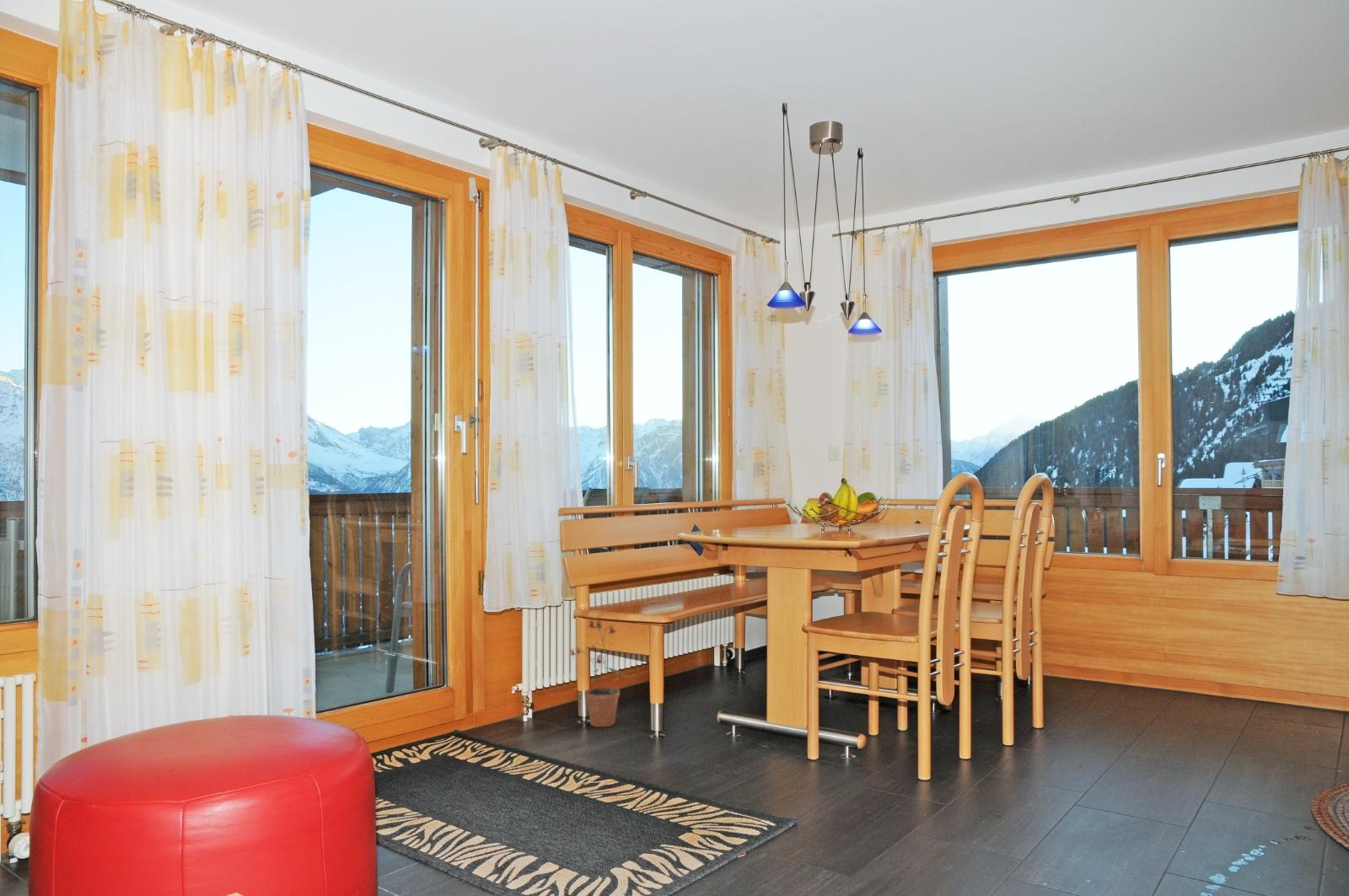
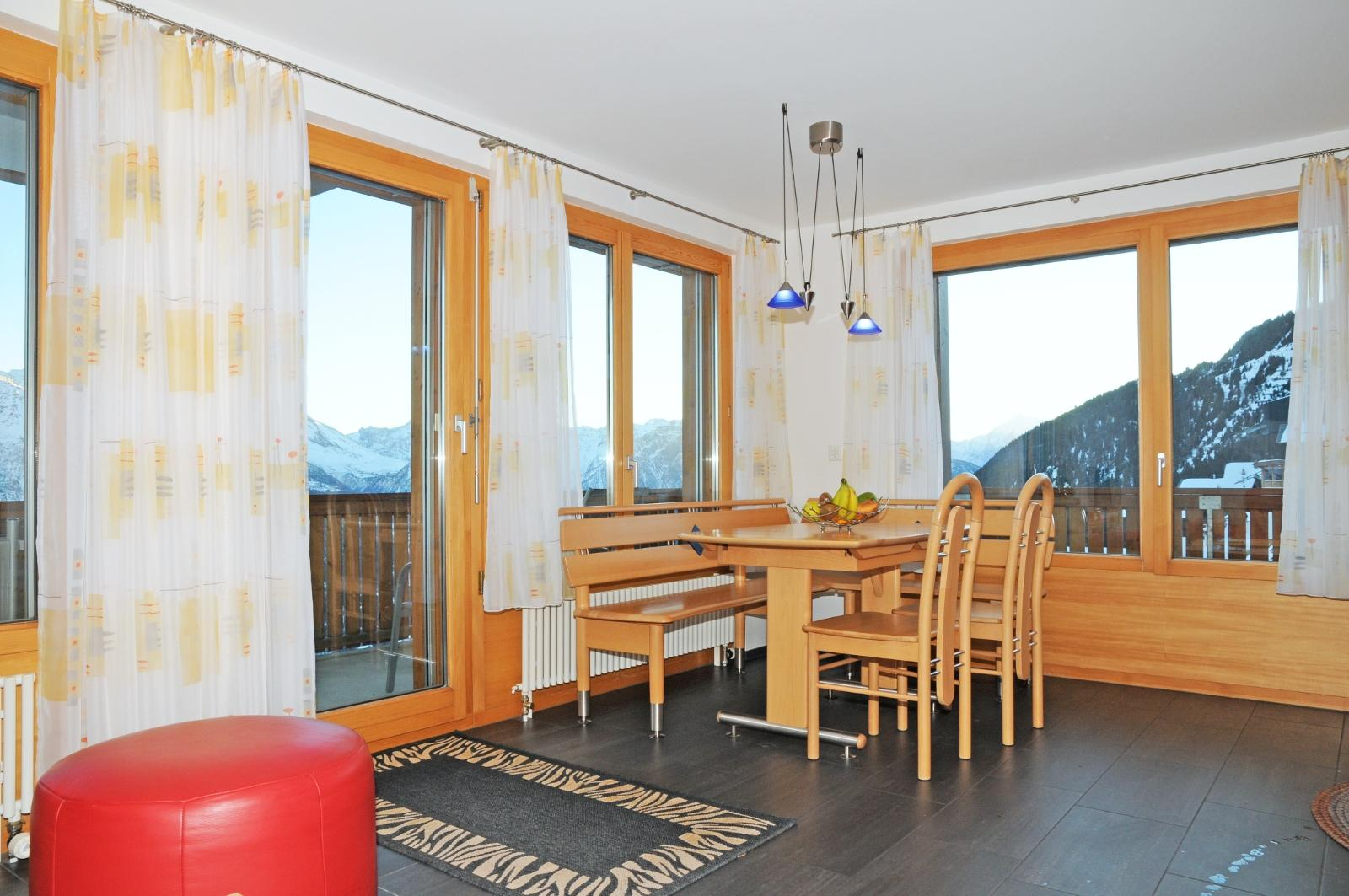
- potted plant (597, 673)
